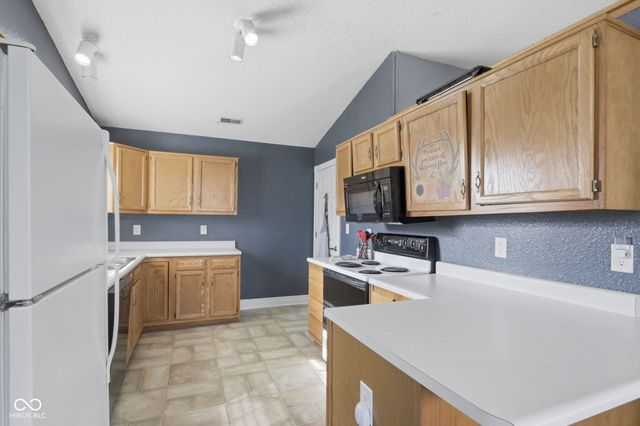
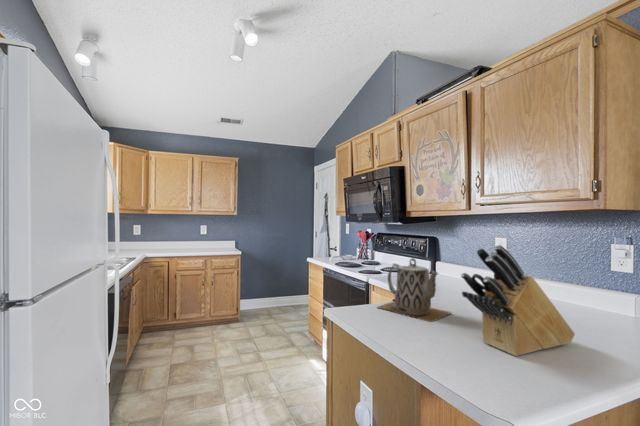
+ knife block (517, 294)
+ teapot (413, 284)
